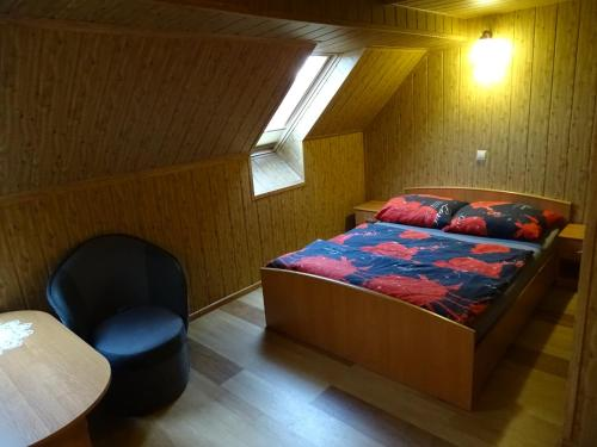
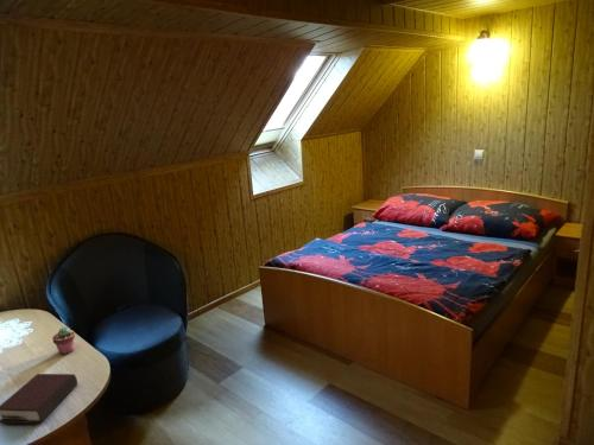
+ potted succulent (64, 339)
+ bible (39, 396)
